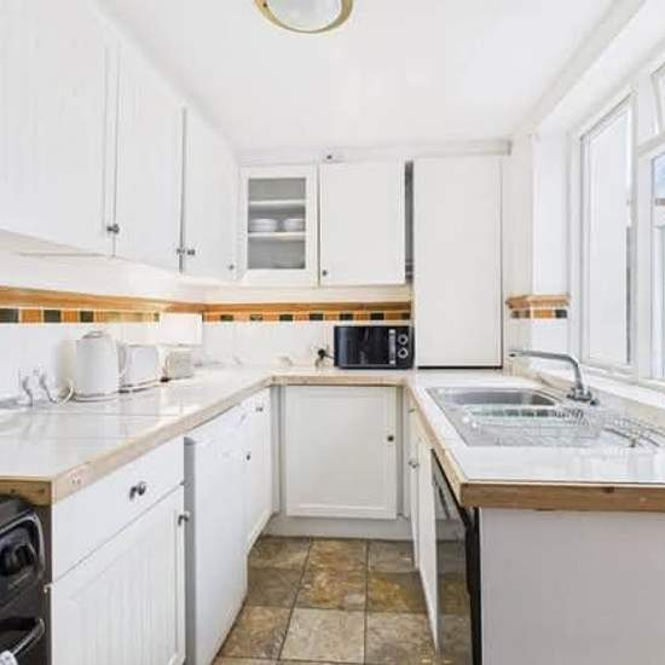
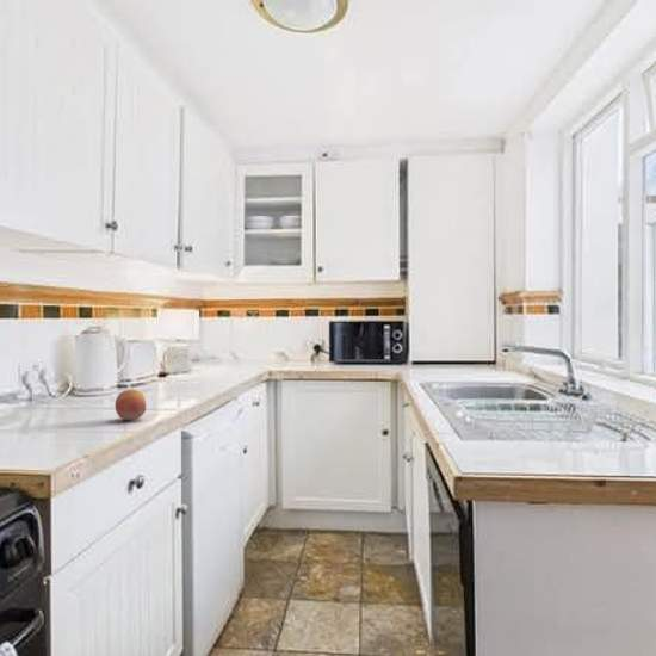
+ fruit (130, 404)
